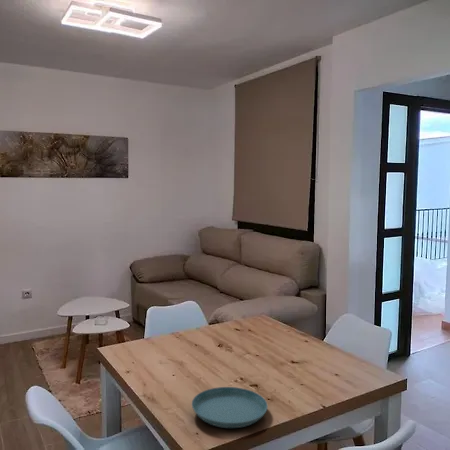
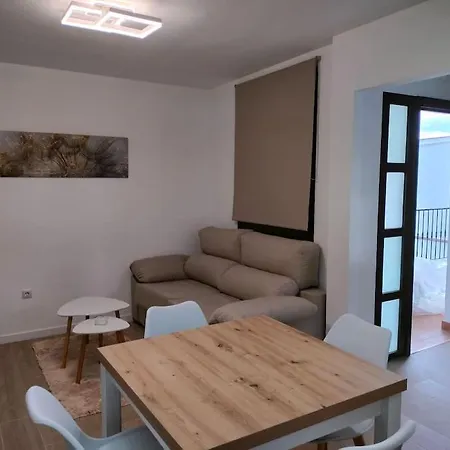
- saucer (229, 407)
